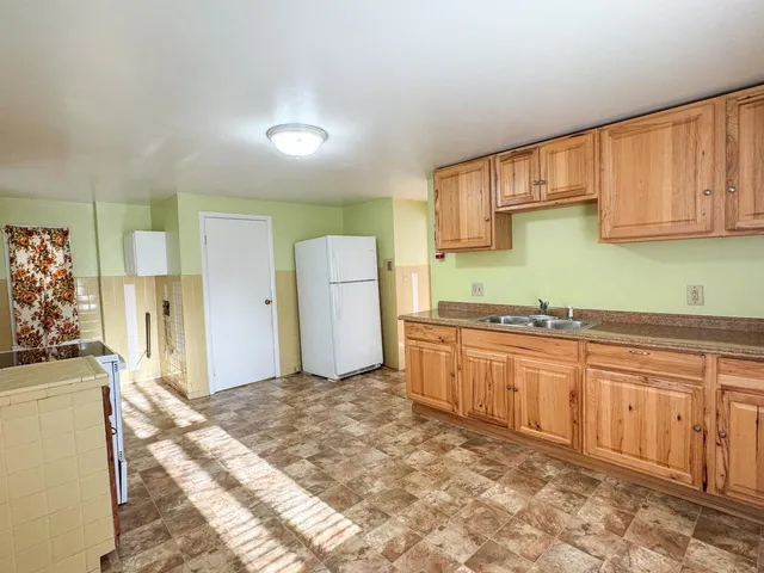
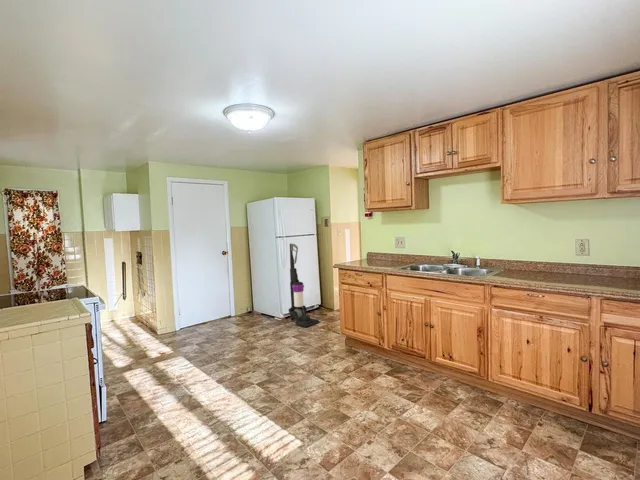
+ vacuum cleaner (299, 283)
